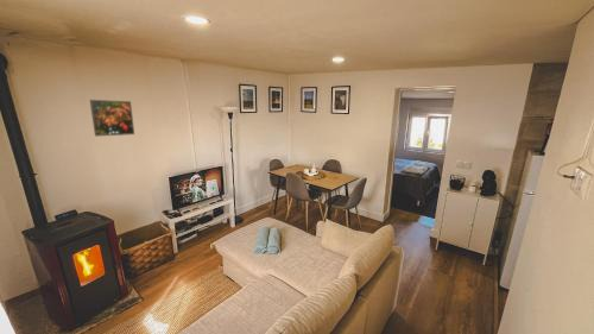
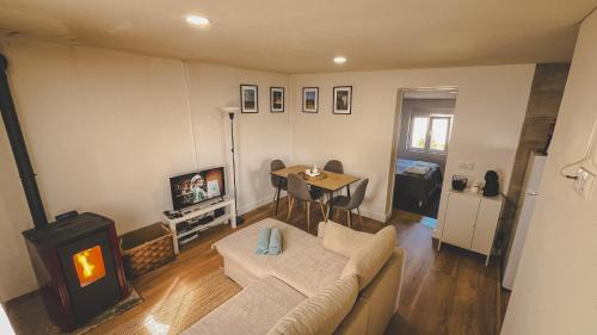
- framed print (113, 118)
